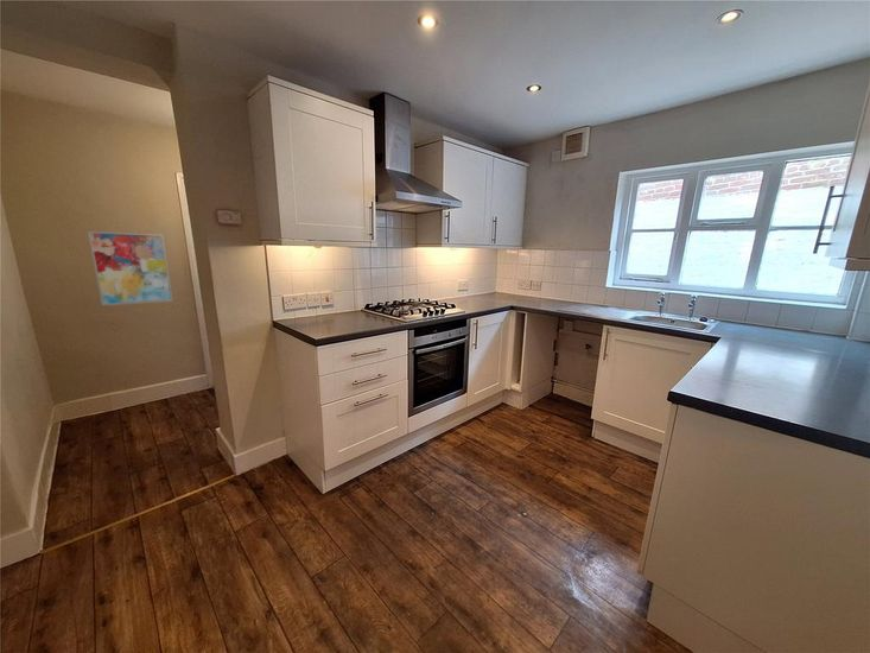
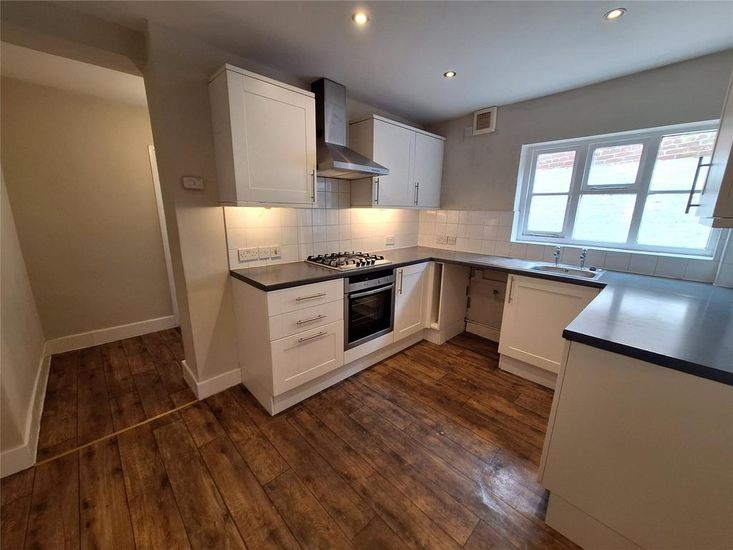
- wall art (133, 268)
